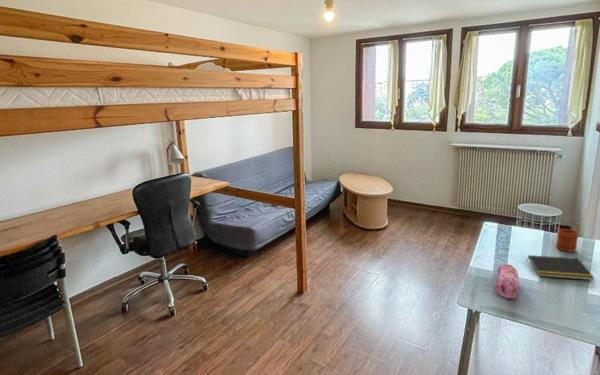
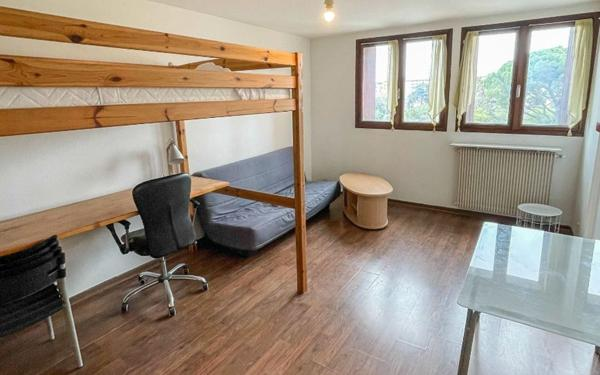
- mug (566, 240)
- notepad (559, 266)
- pencil case (507, 280)
